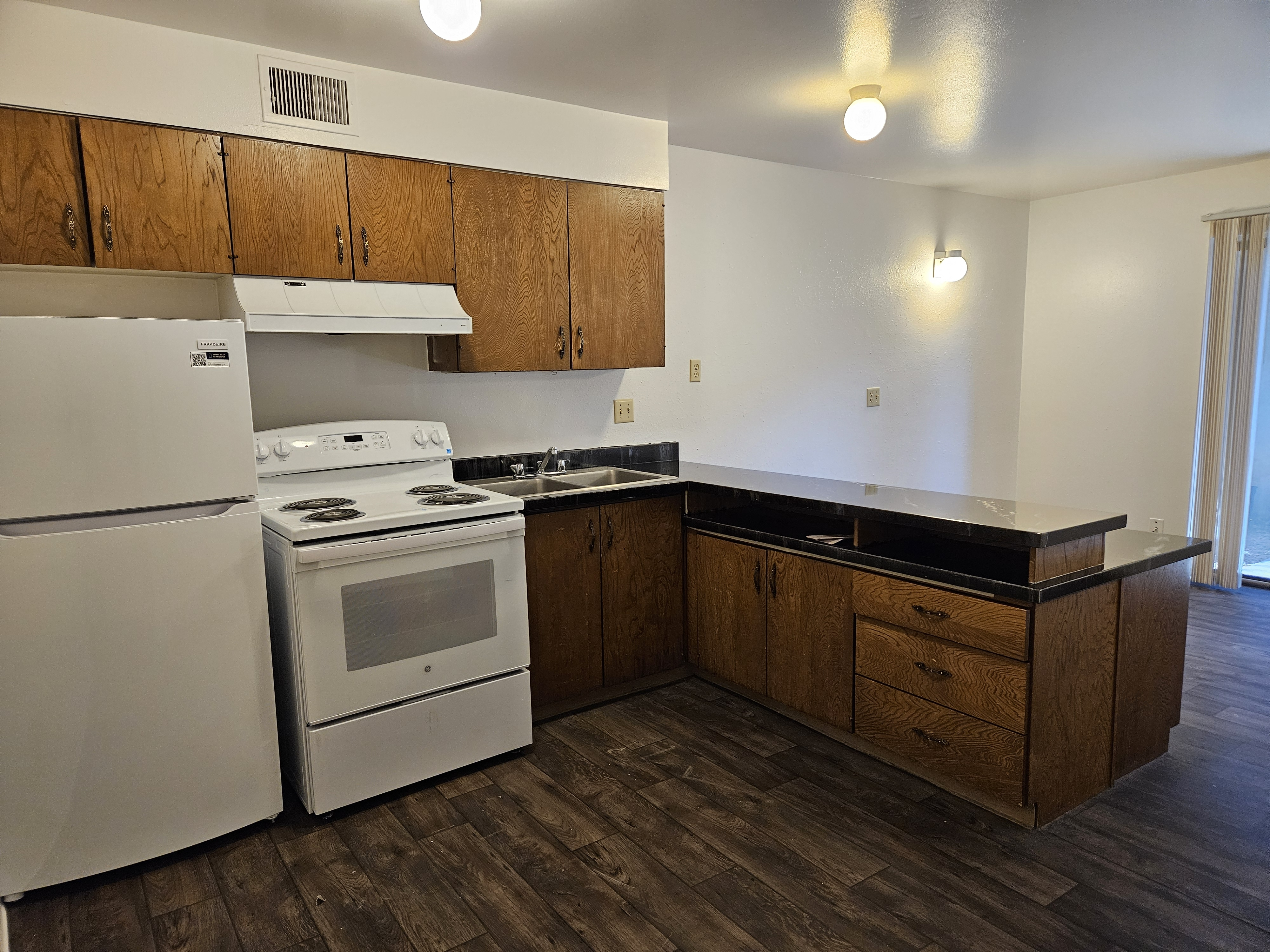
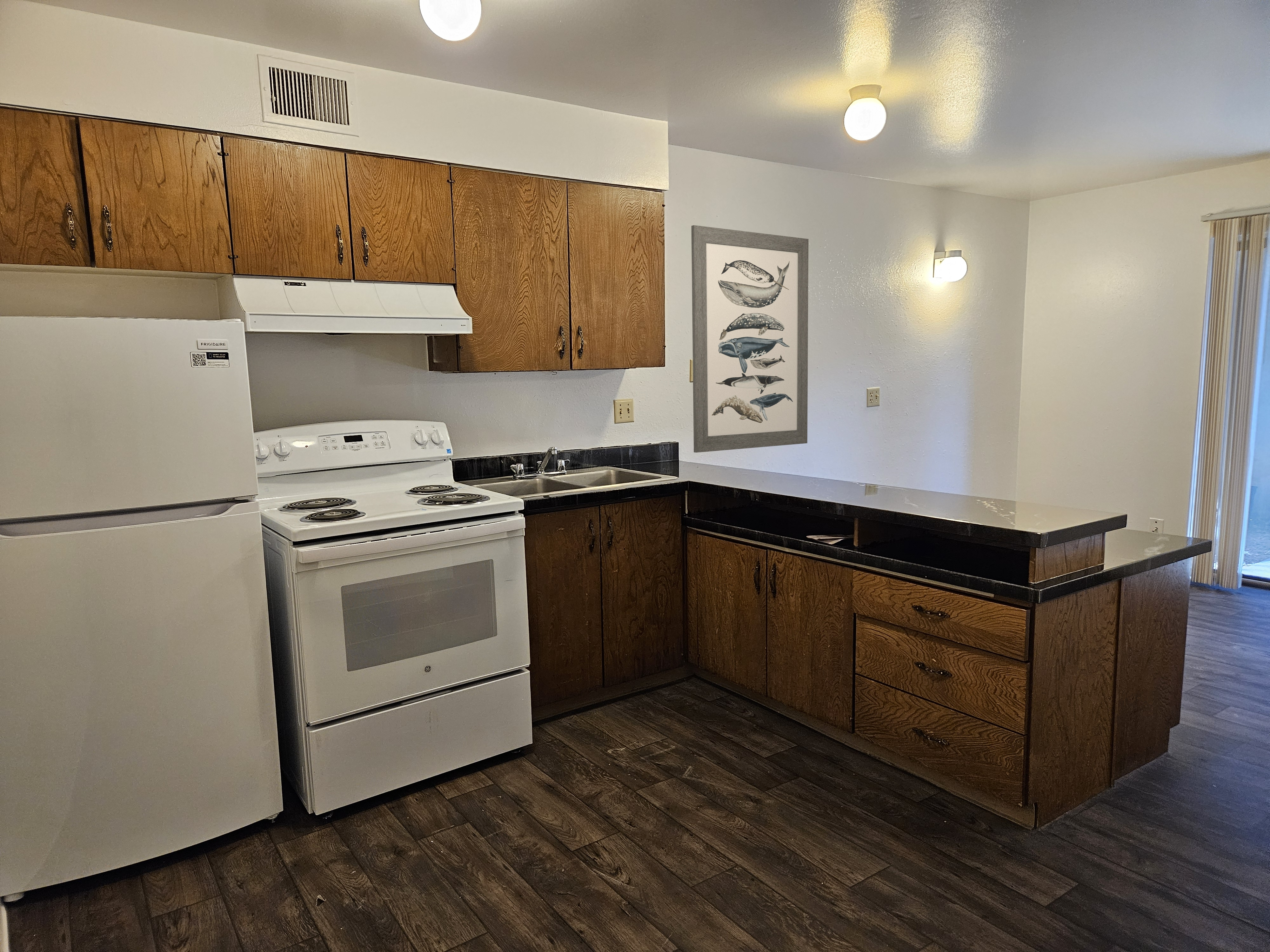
+ wall art (753, 342)
